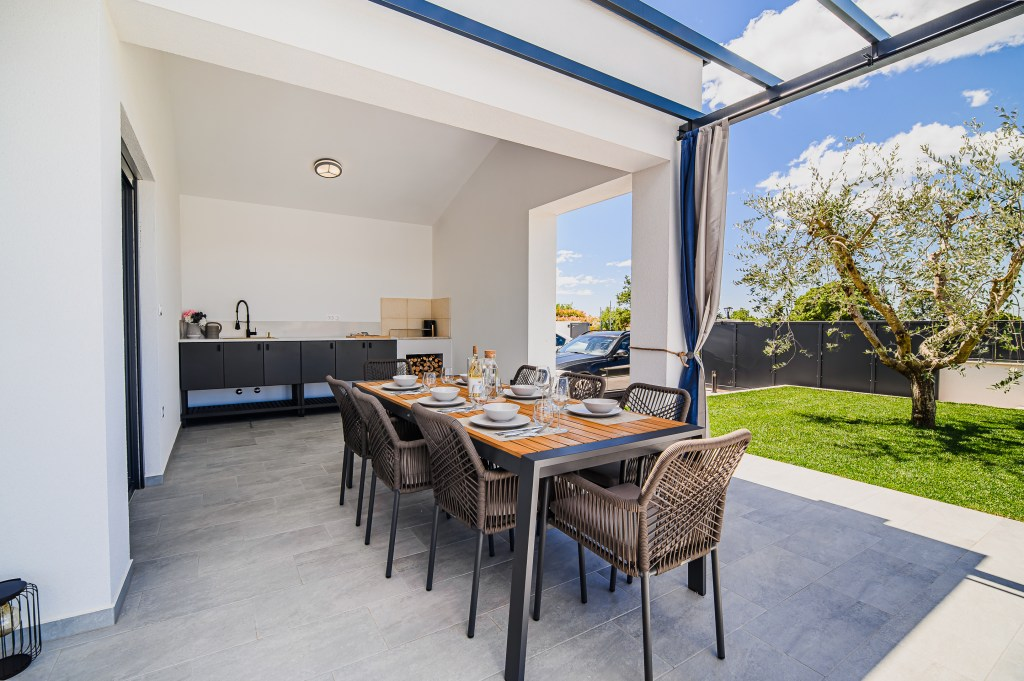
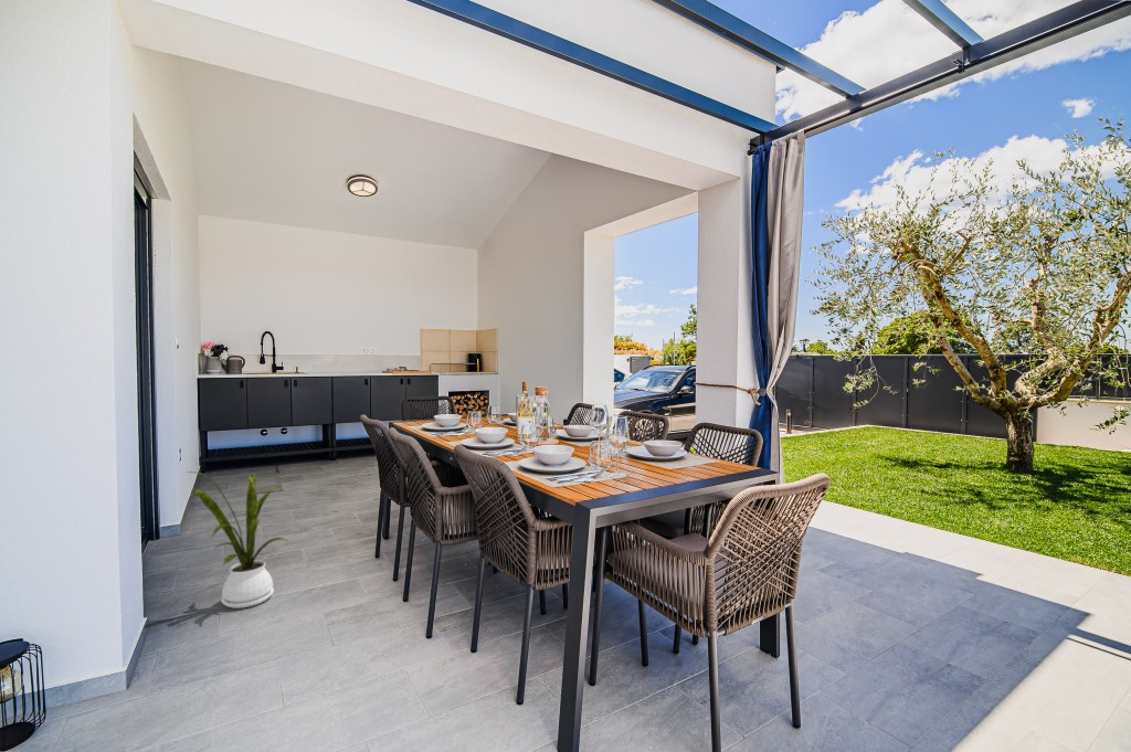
+ house plant (240, 532)
